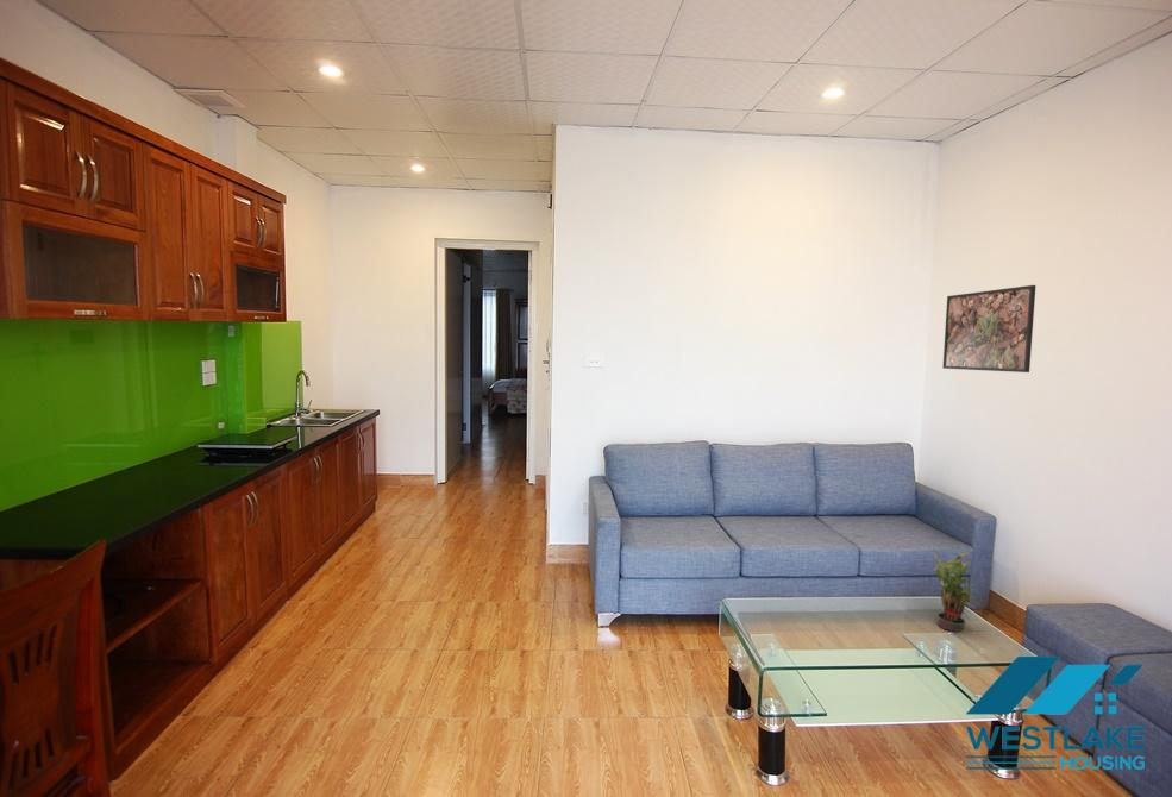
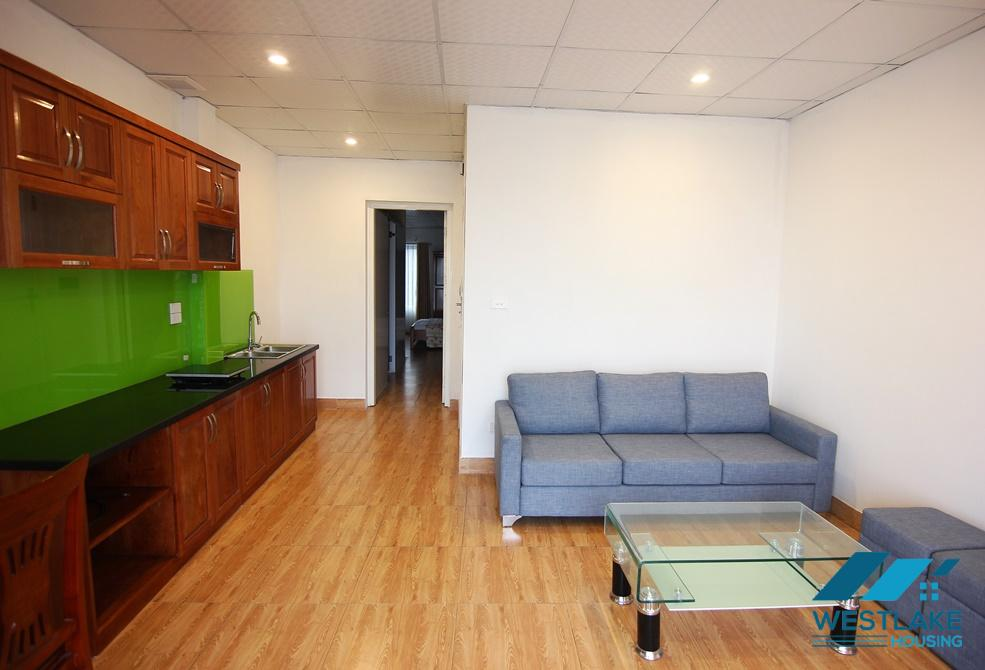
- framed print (984, 331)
- potted plant (957, 590)
